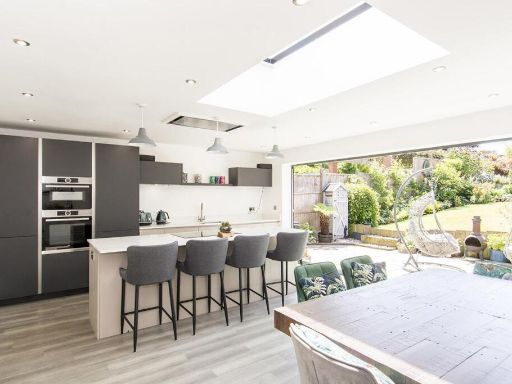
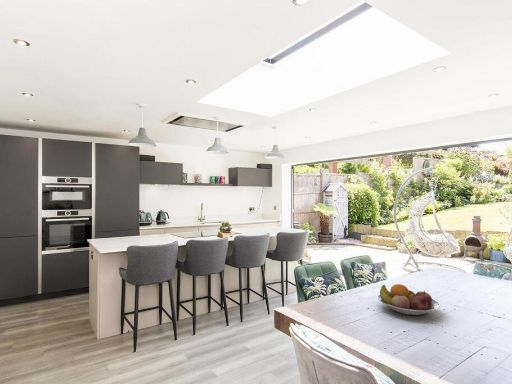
+ fruit bowl (407, 298)
